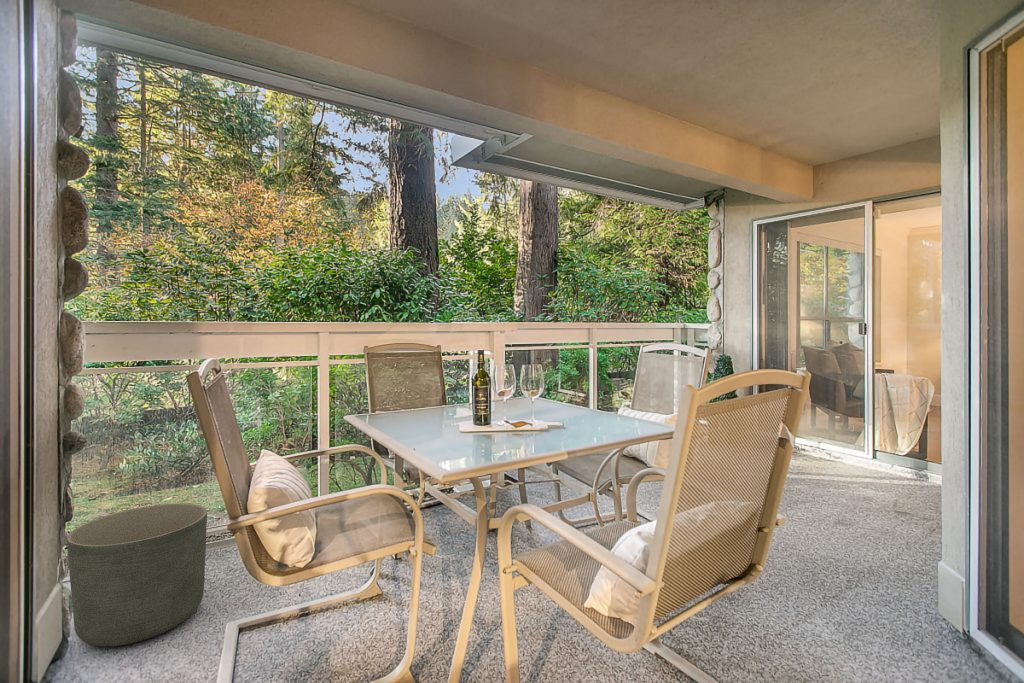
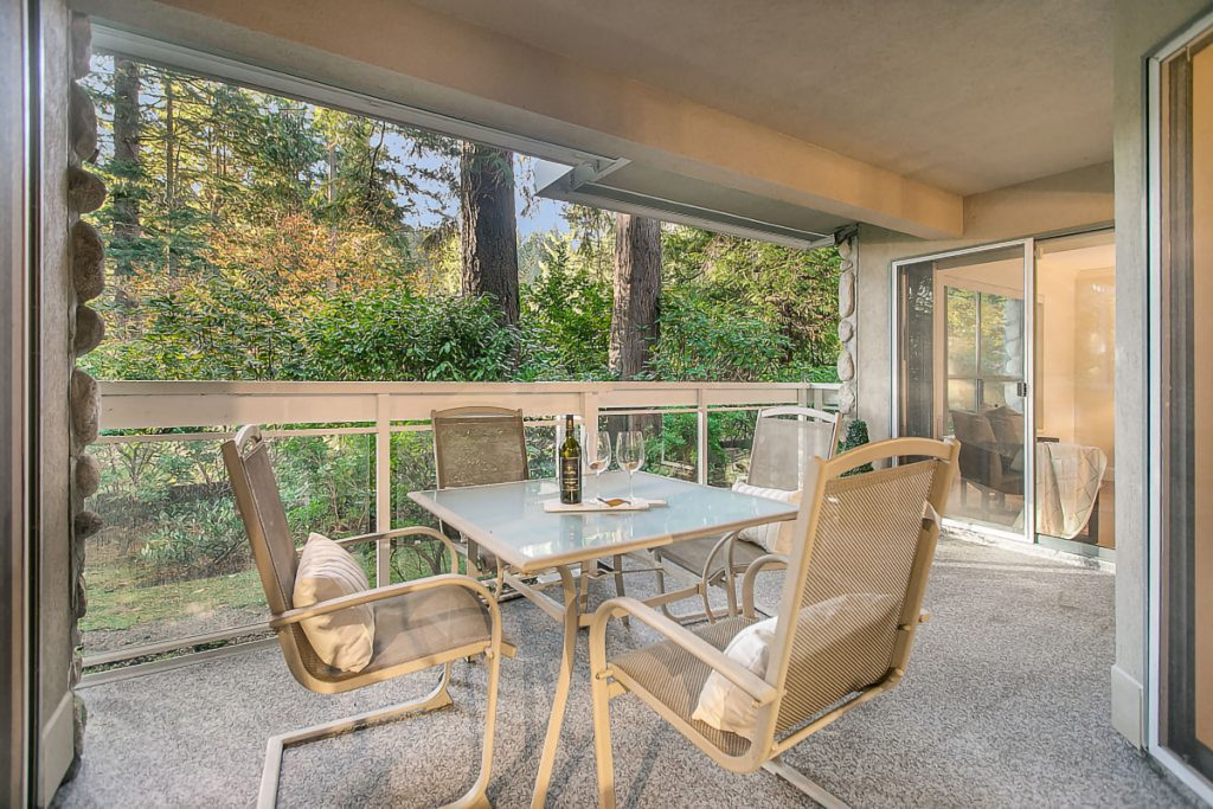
- planter (142, 571)
